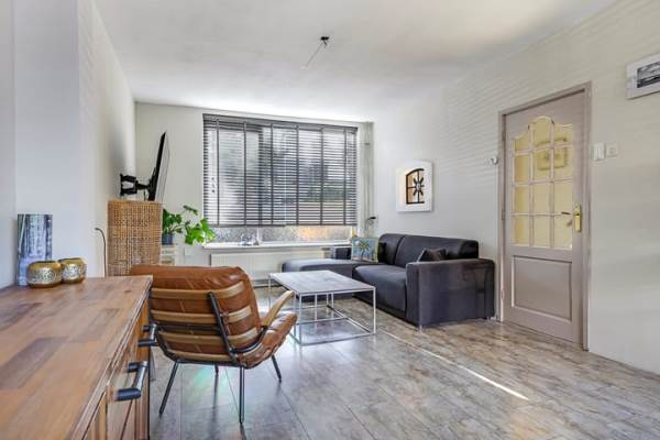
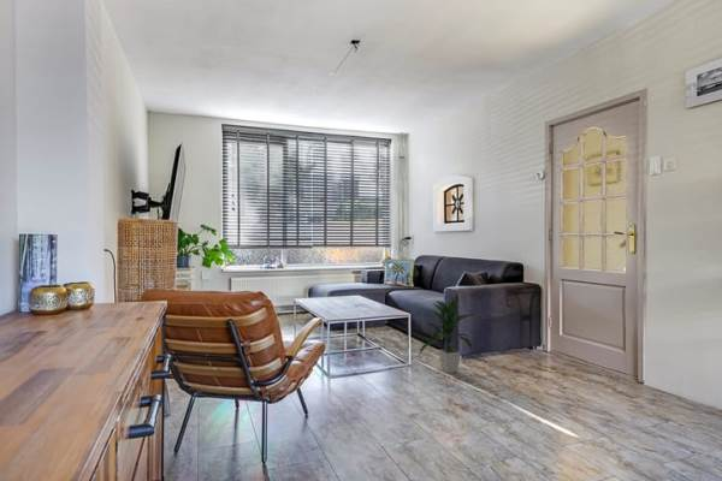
+ indoor plant (446, 332)
